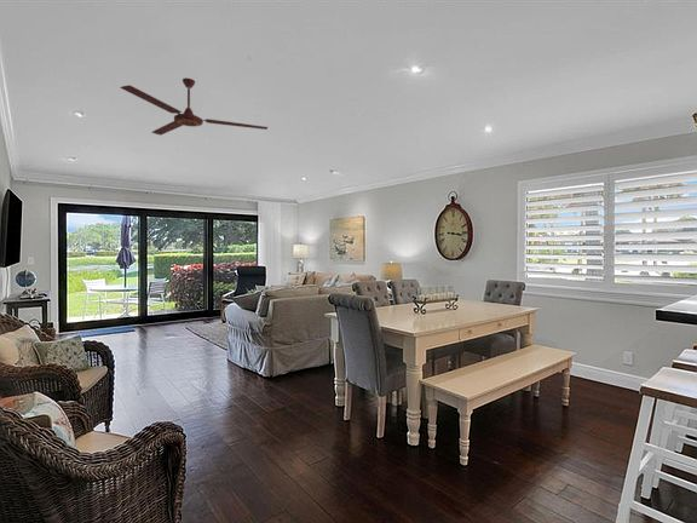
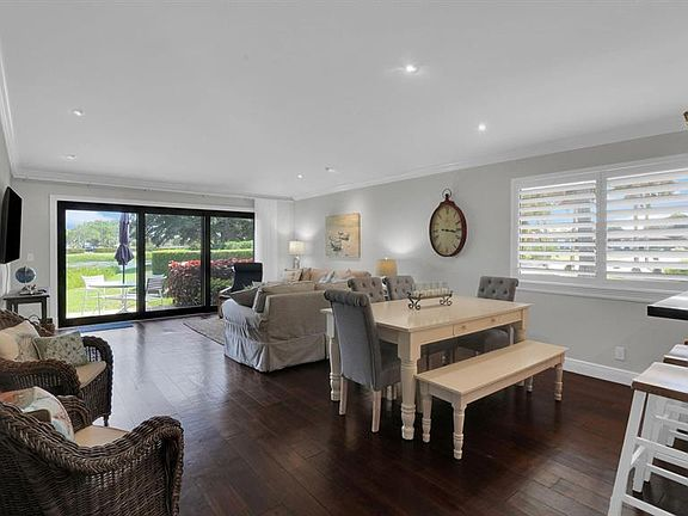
- ceiling fan (197, 116)
